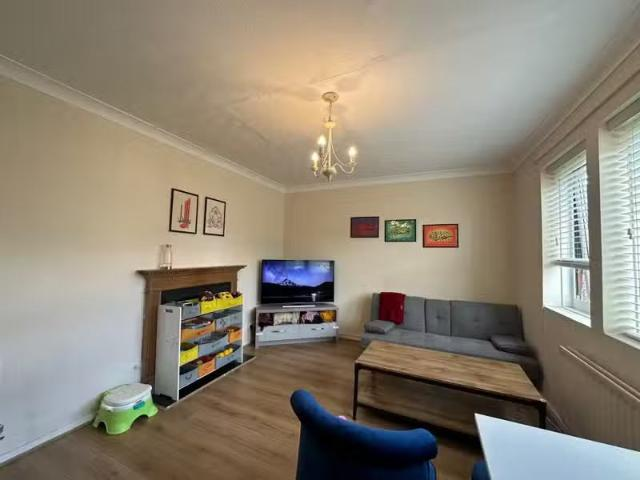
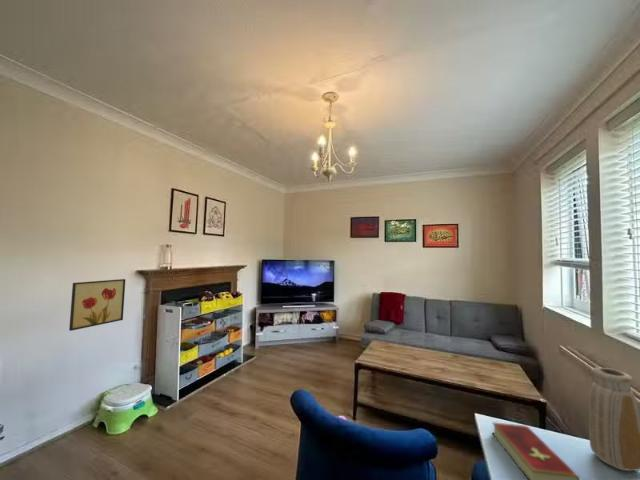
+ wall art (99, 302)
+ hardcover book (530, 451)
+ vase (614, 416)
